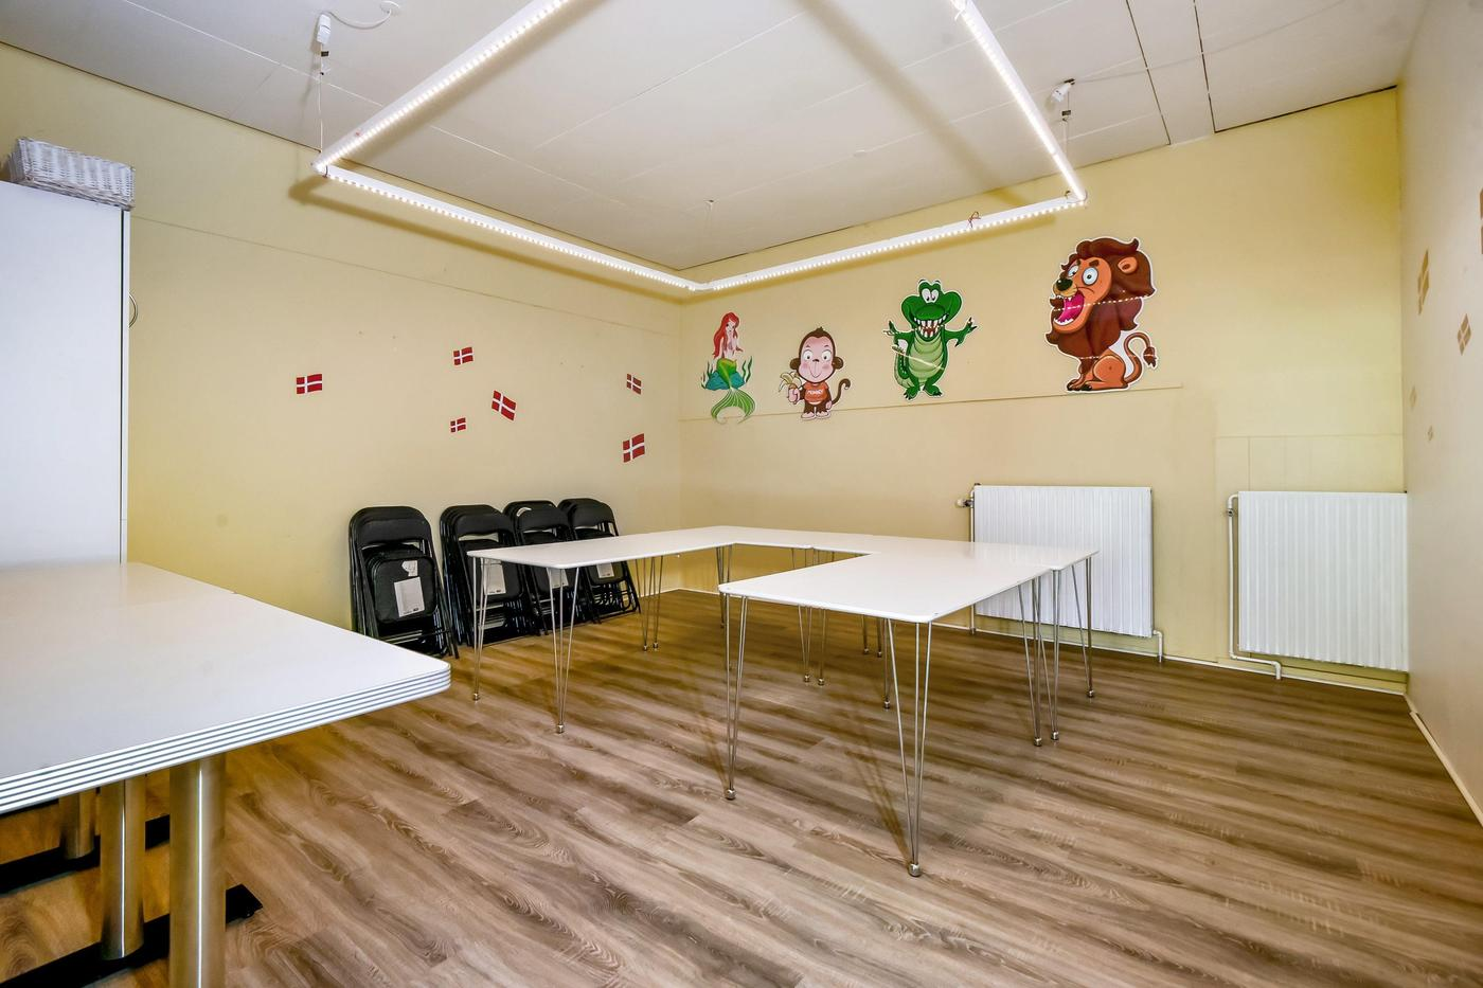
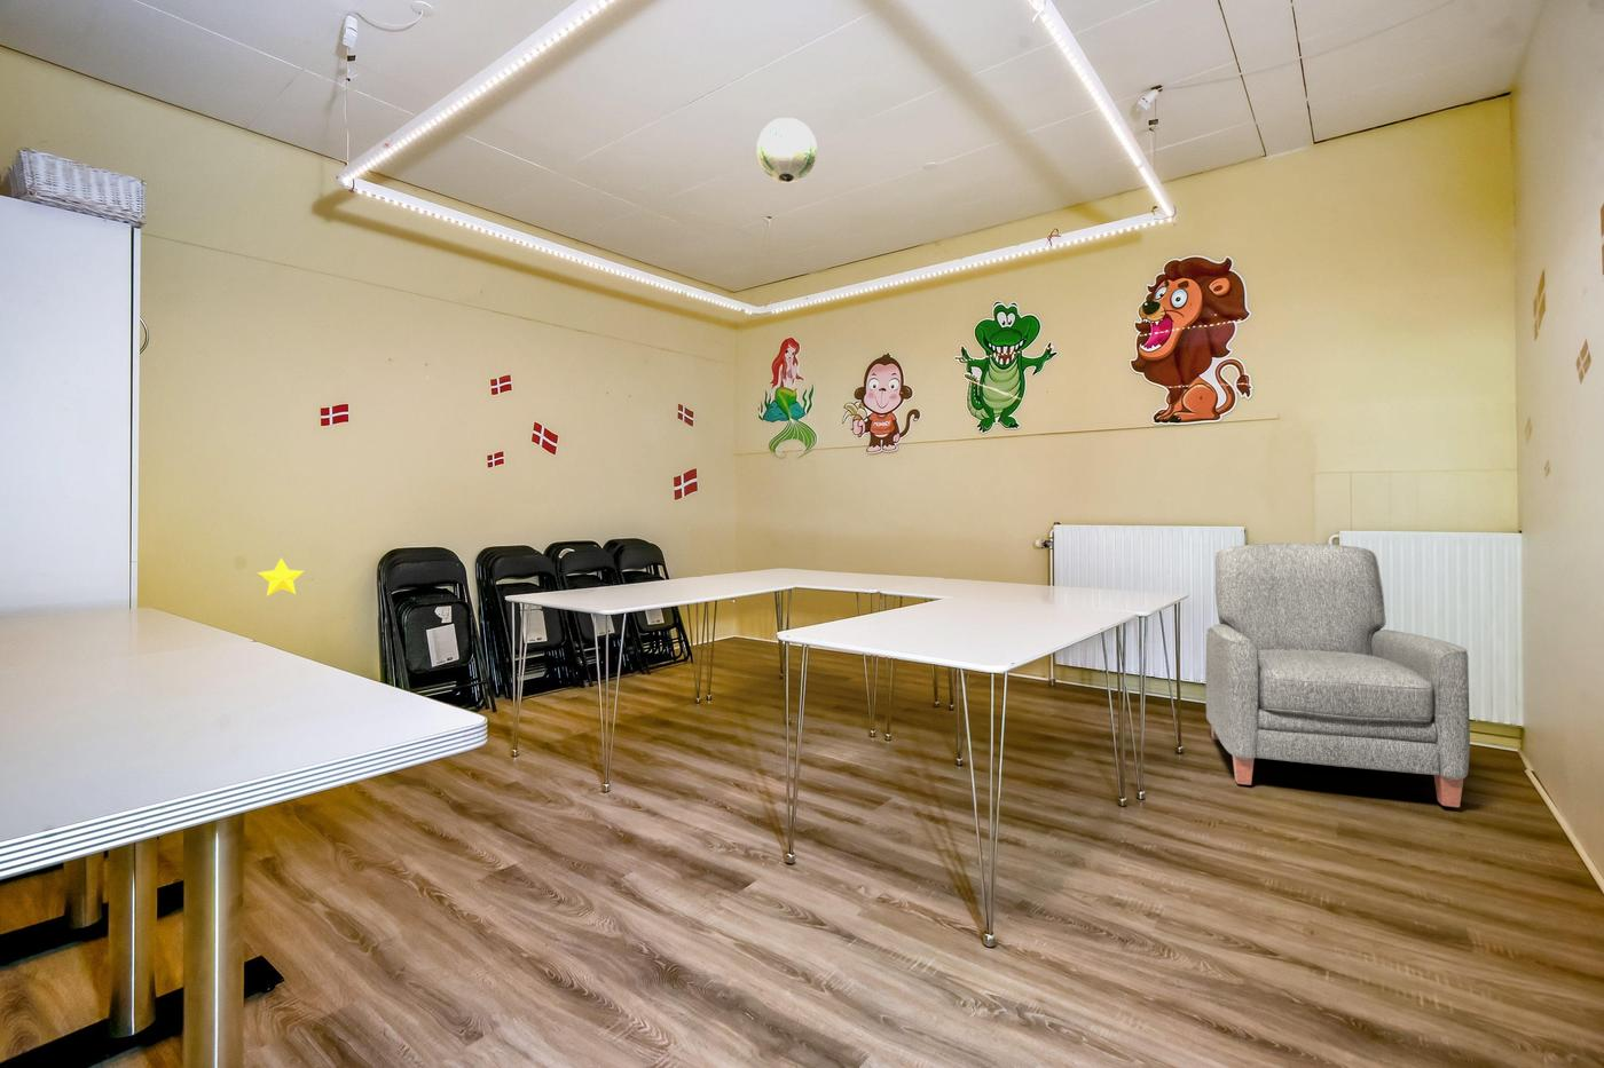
+ chair (1315, 654)
+ paper lantern (786, 151)
+ decorative star (280, 576)
